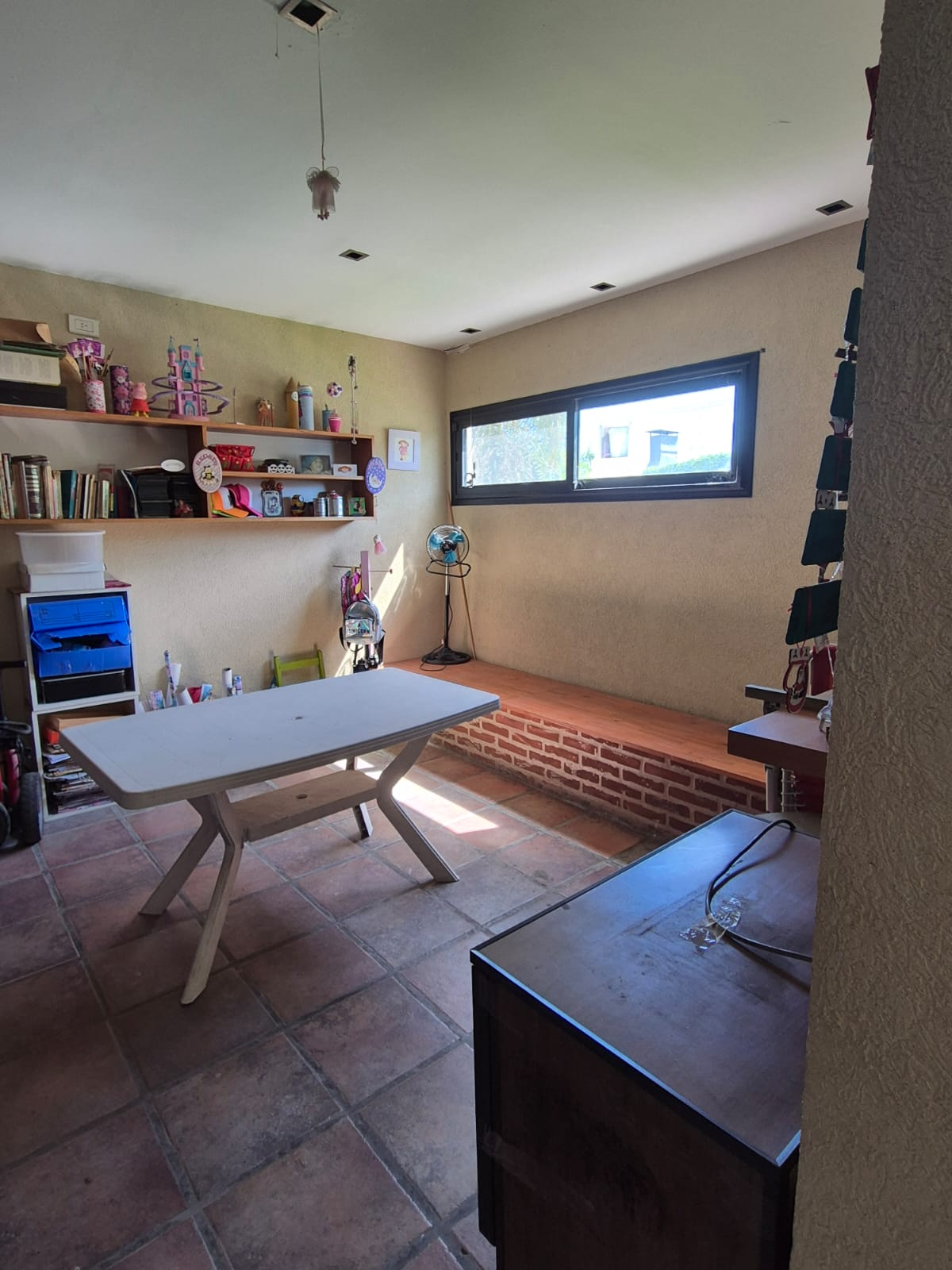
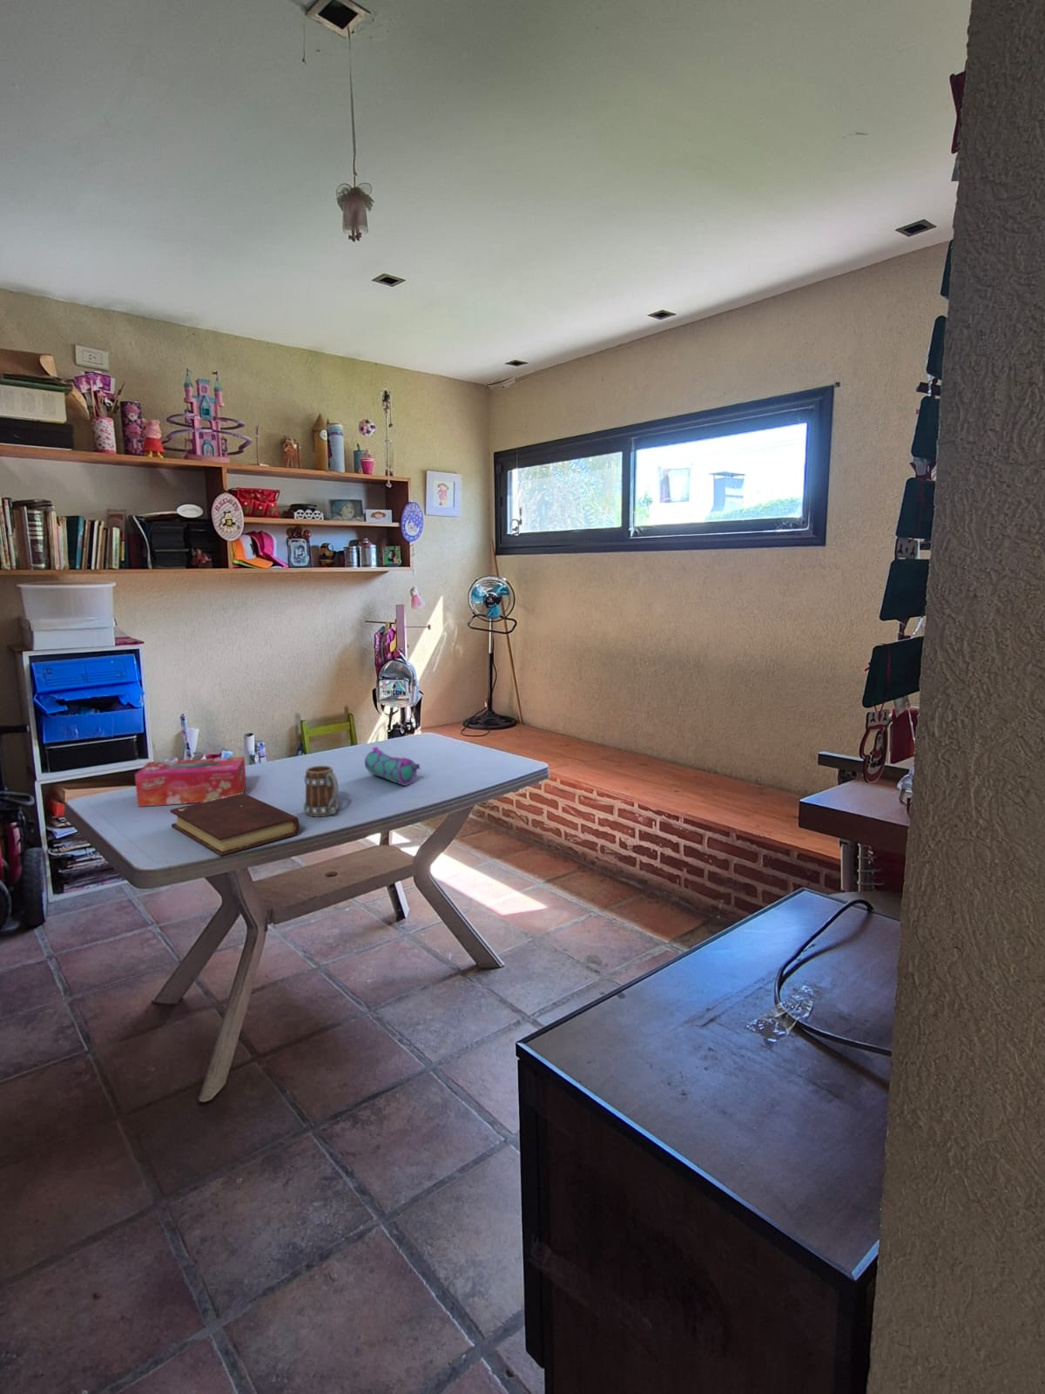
+ tissue box (193, 780)
+ pencil case (390, 766)
+ book (234, 822)
+ mug (324, 791)
